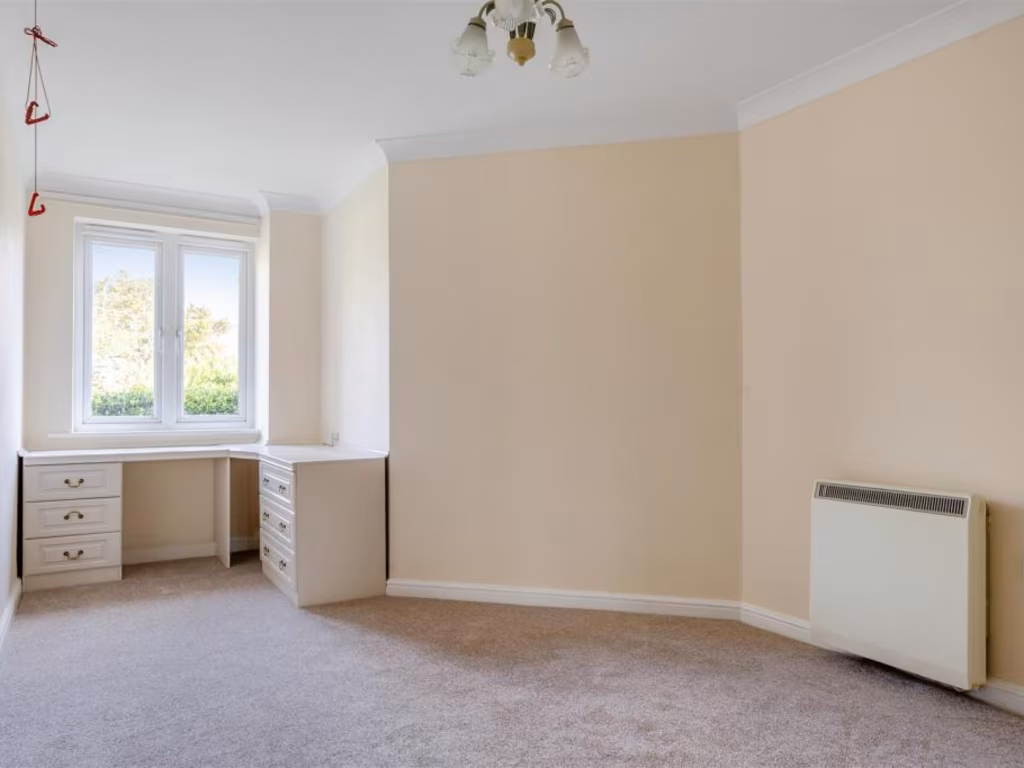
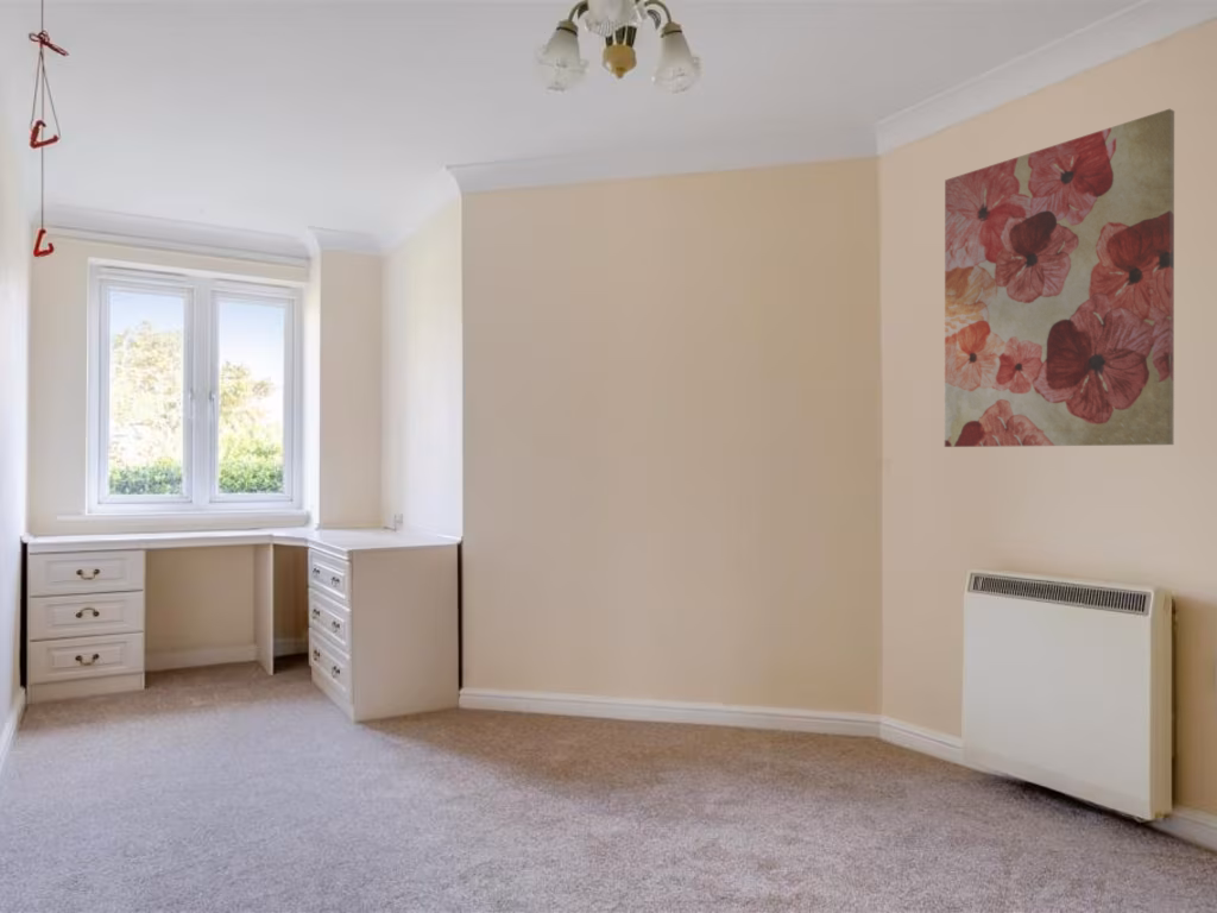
+ wall art (1046, 297)
